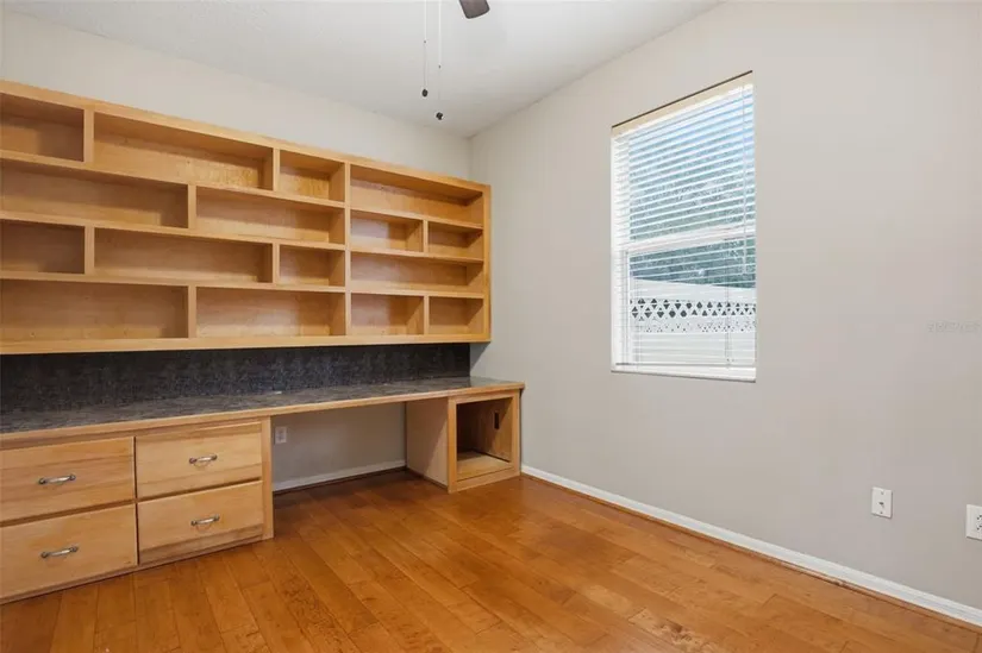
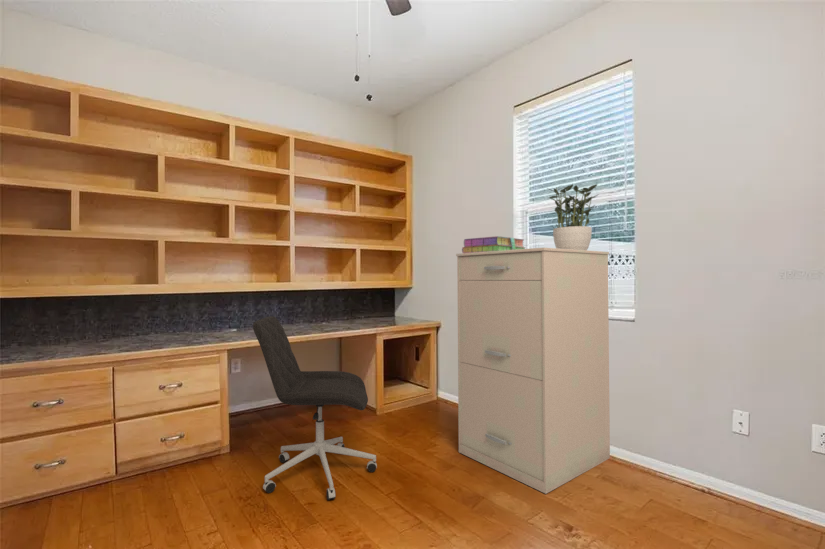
+ filing cabinet (531, 353)
+ stack of books (494, 246)
+ office chair (317, 395)
+ potted plant (571, 216)
